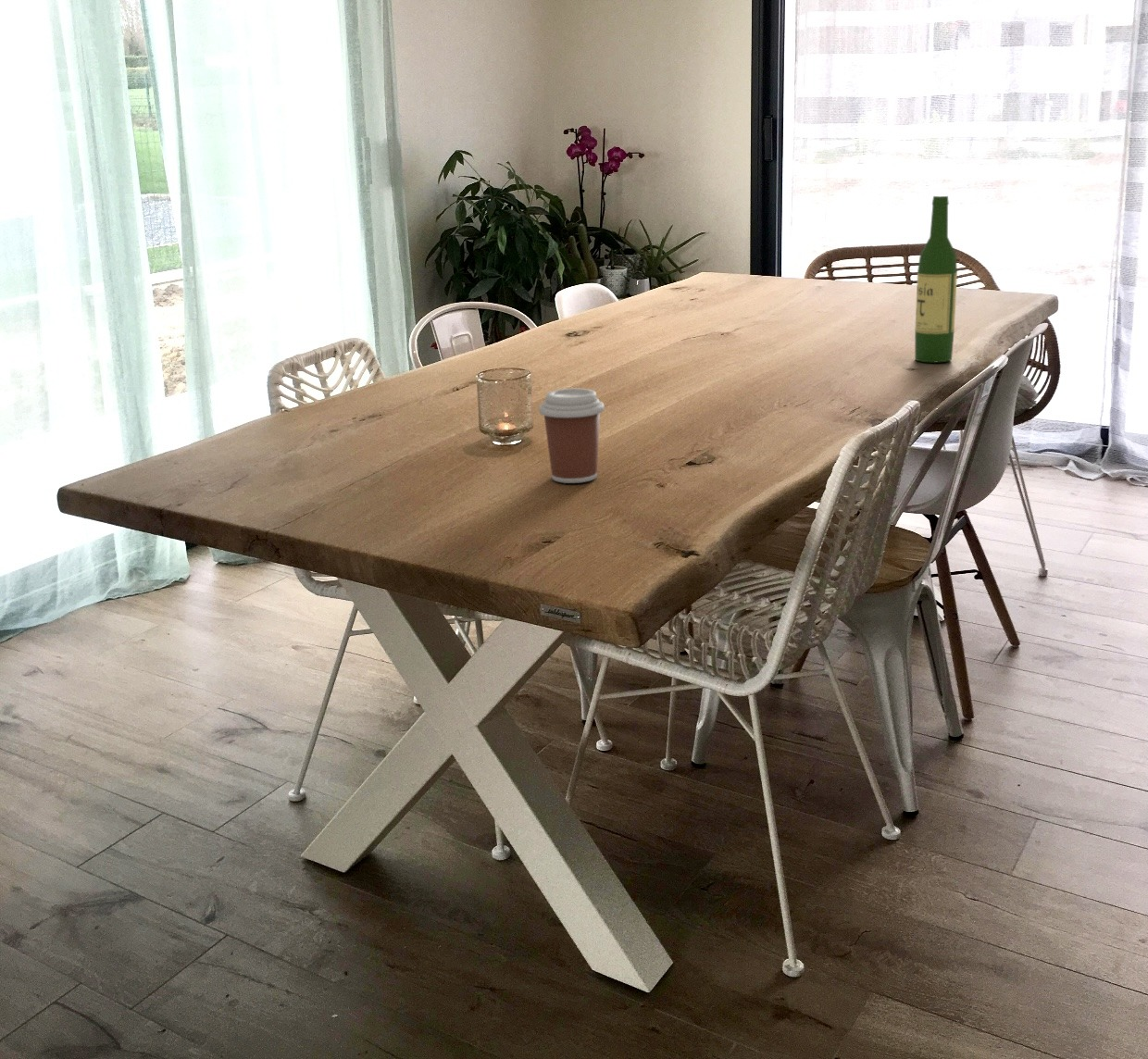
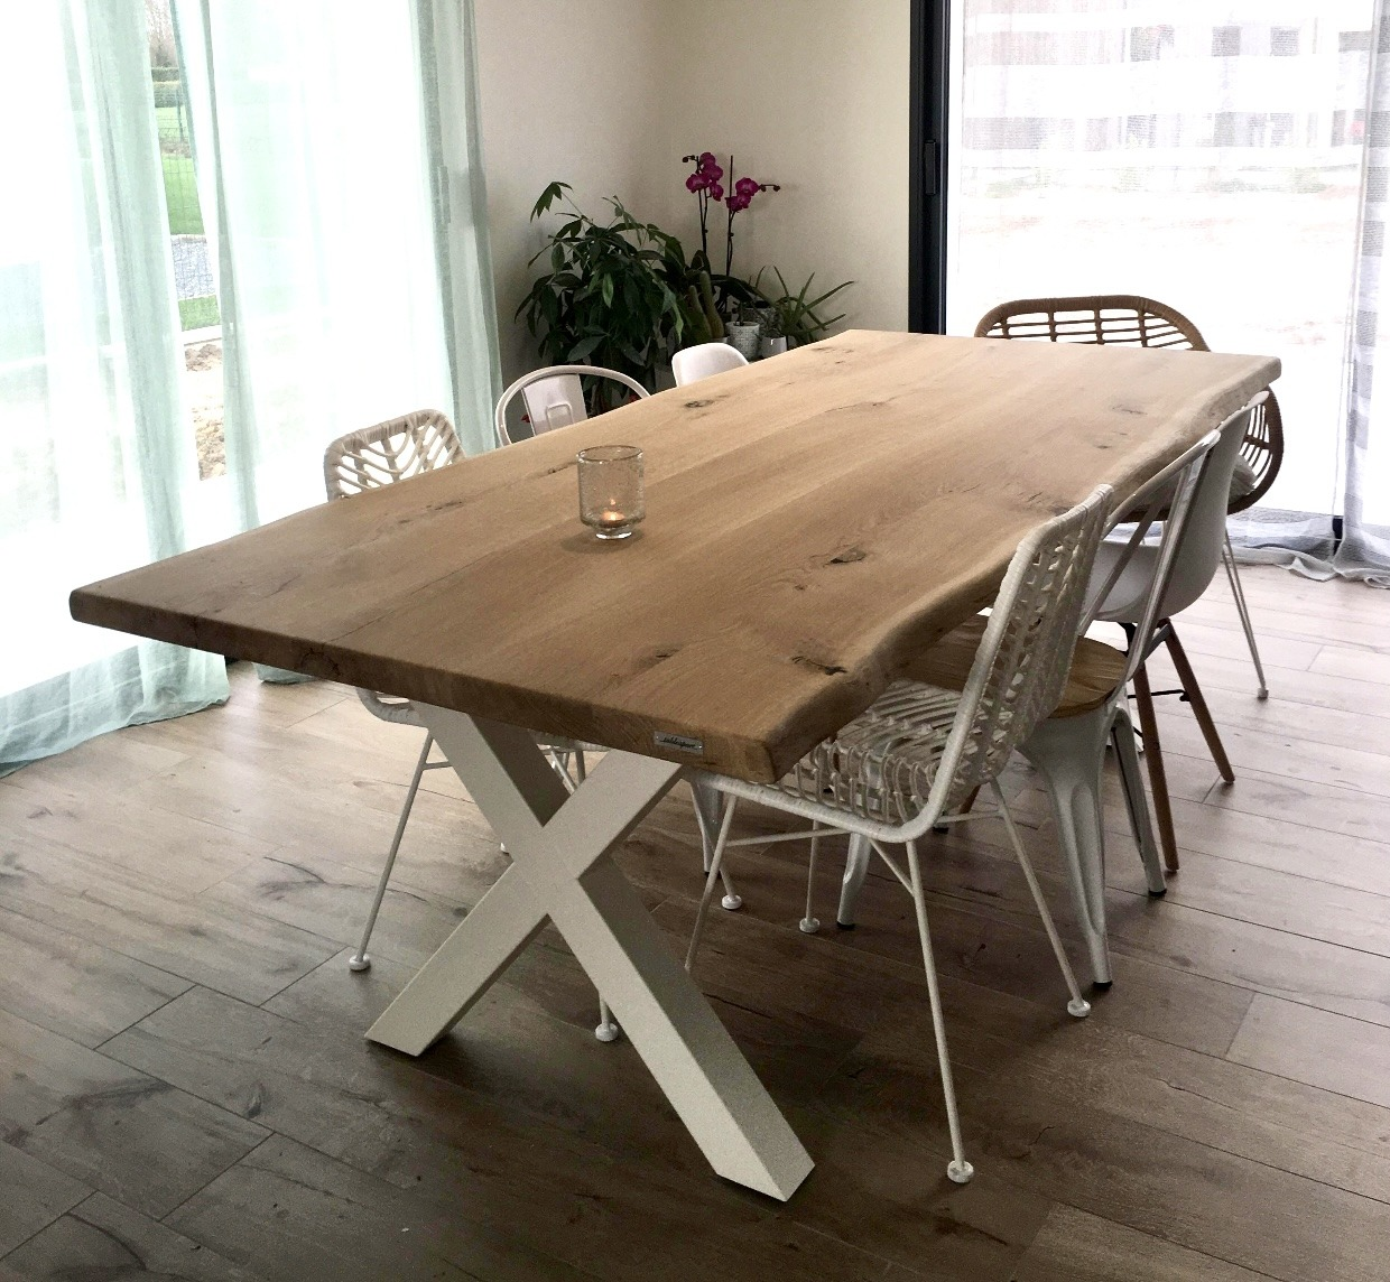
- wine bottle (936, 279)
- coffee cup (572, 435)
